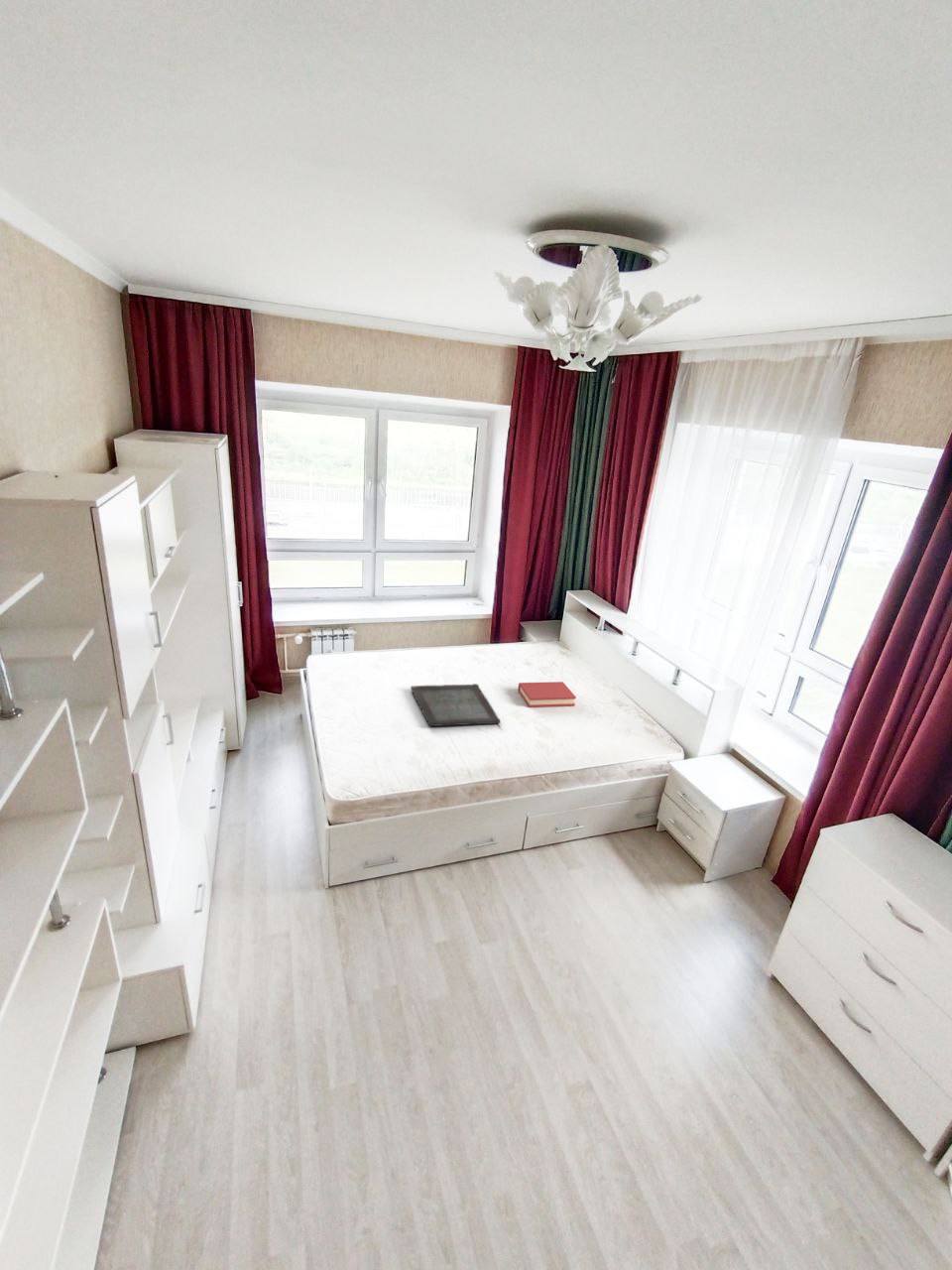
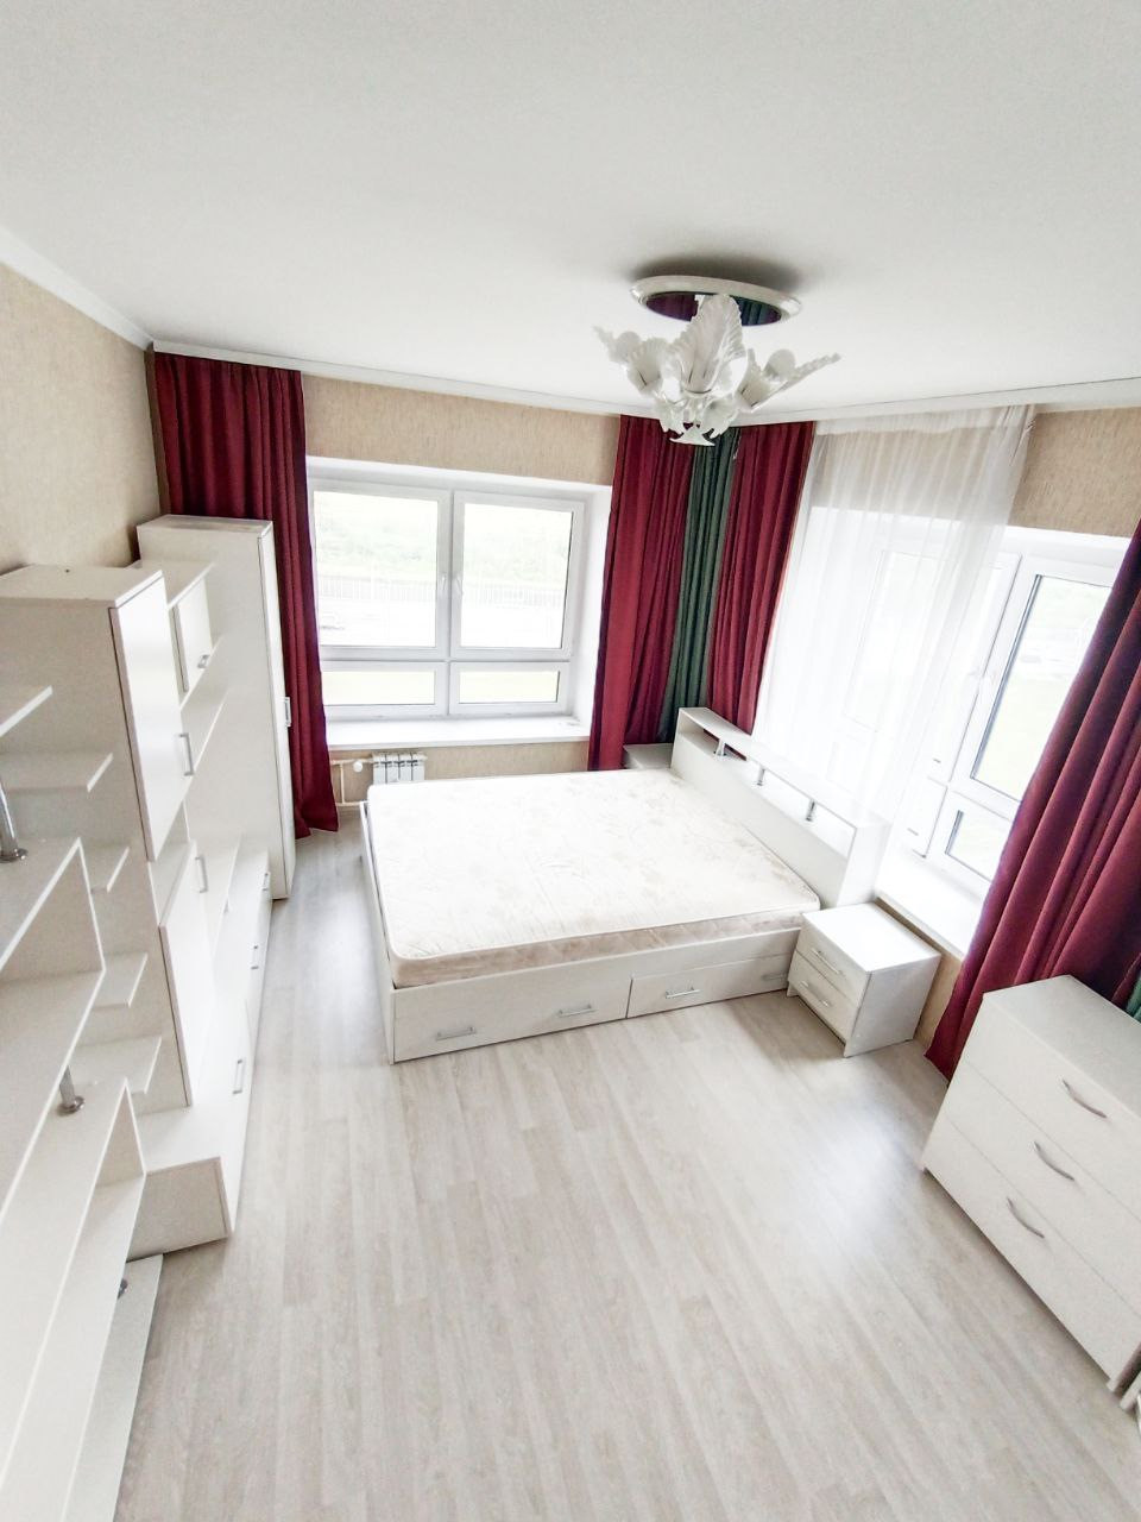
- serving tray (453, 703)
- hardback book (545, 694)
